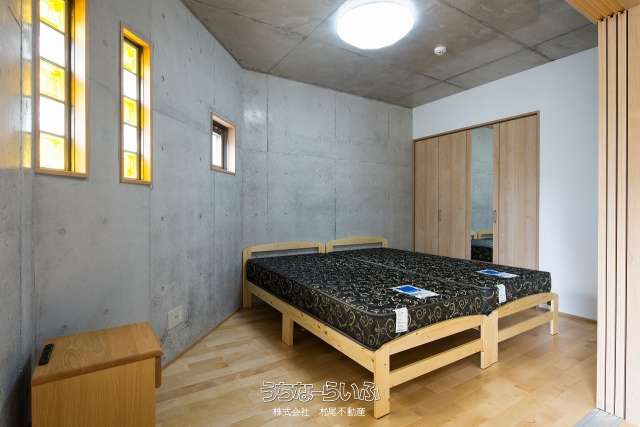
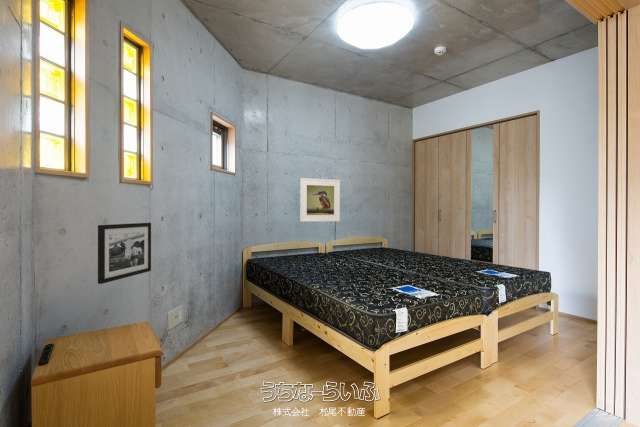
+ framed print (320, 200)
+ picture frame (127, 250)
